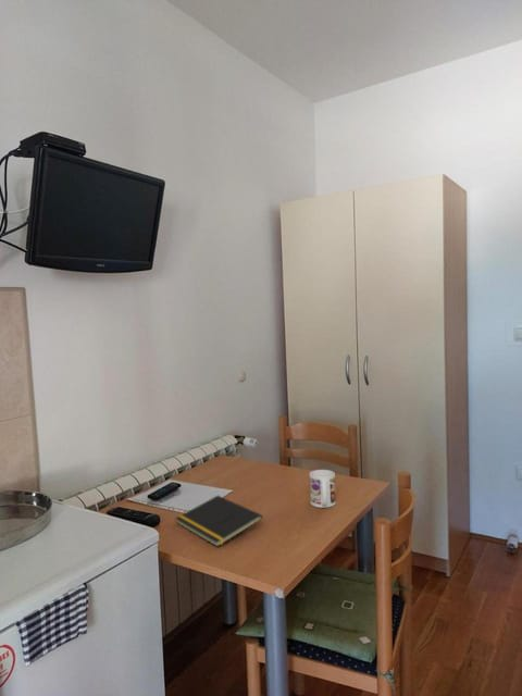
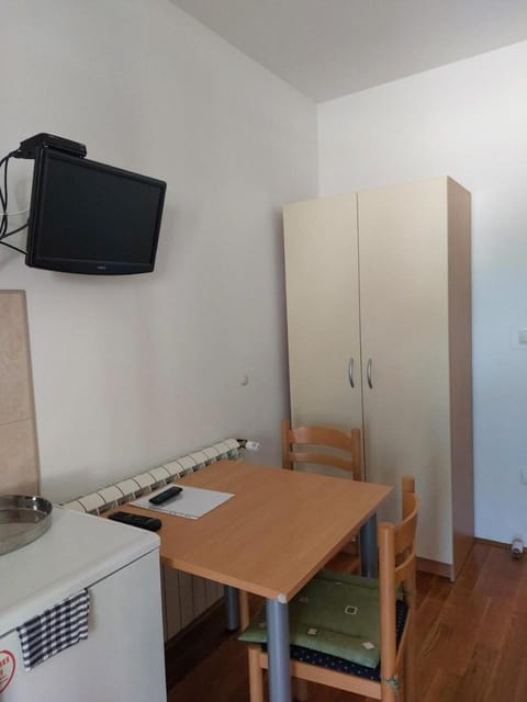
- notepad (217, 518)
- mug (323, 489)
